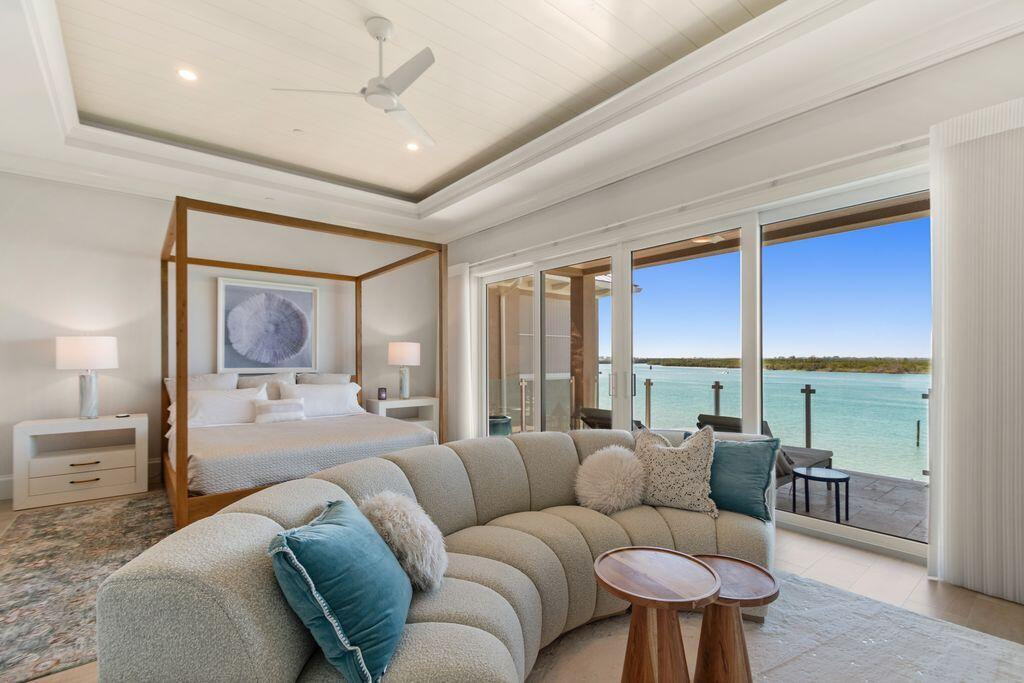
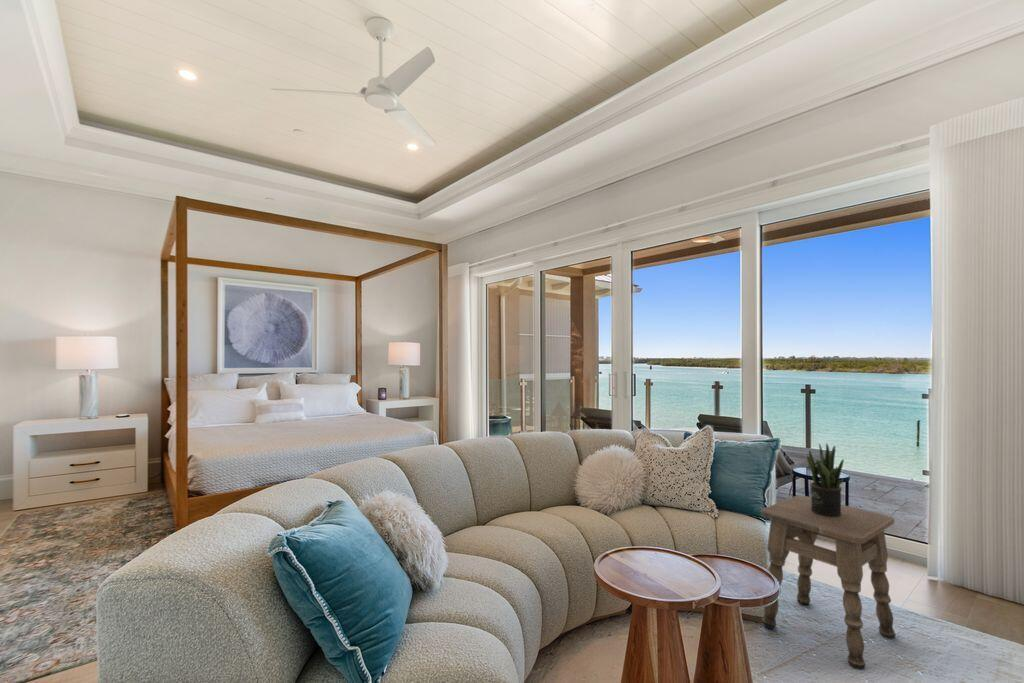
+ potted plant (824, 478)
+ side table (827, 563)
